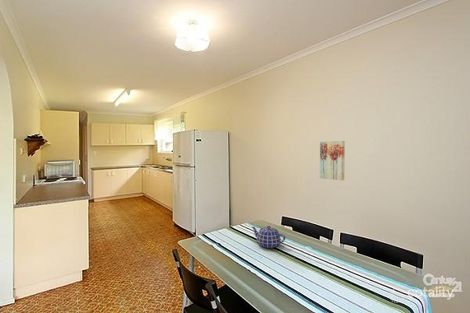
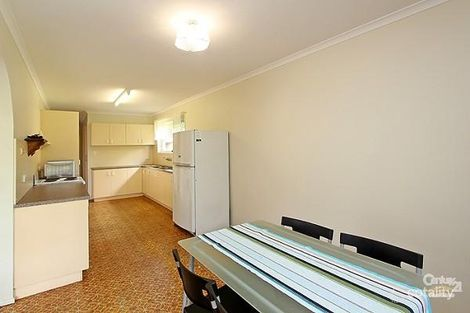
- wall art (331, 160)
- teapot (267, 235)
